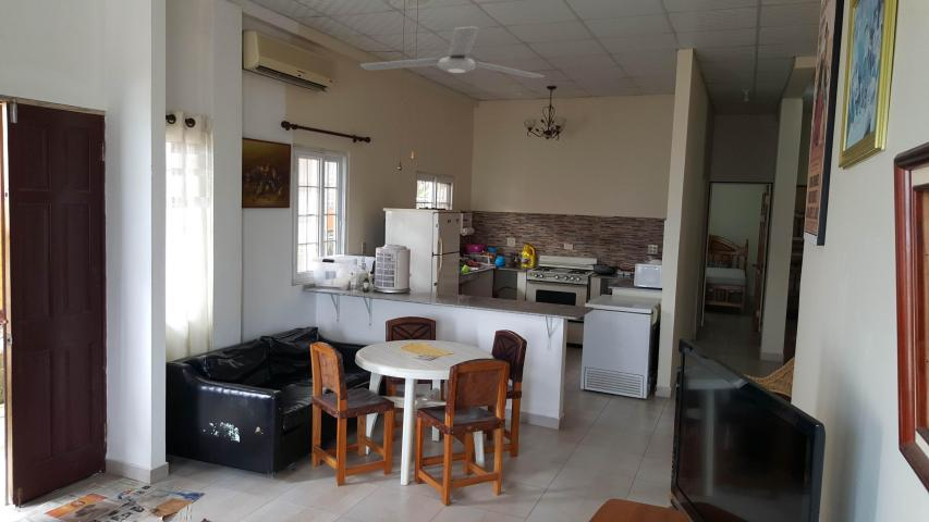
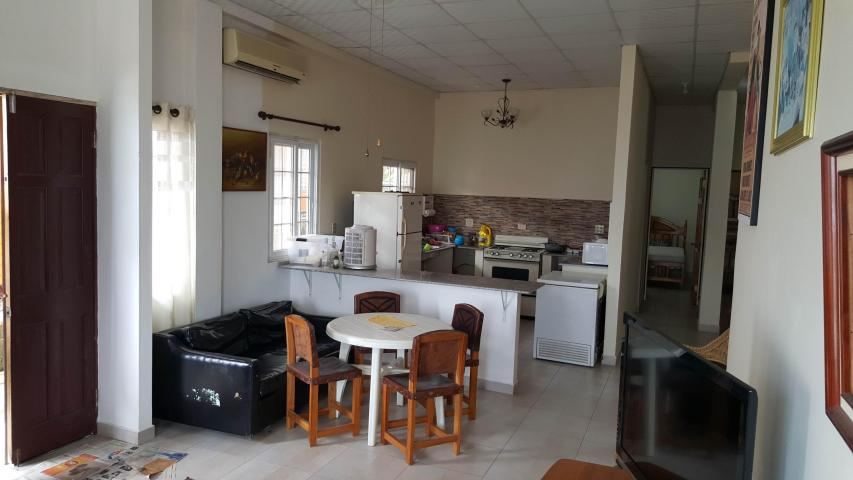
- ceiling fan (453, 47)
